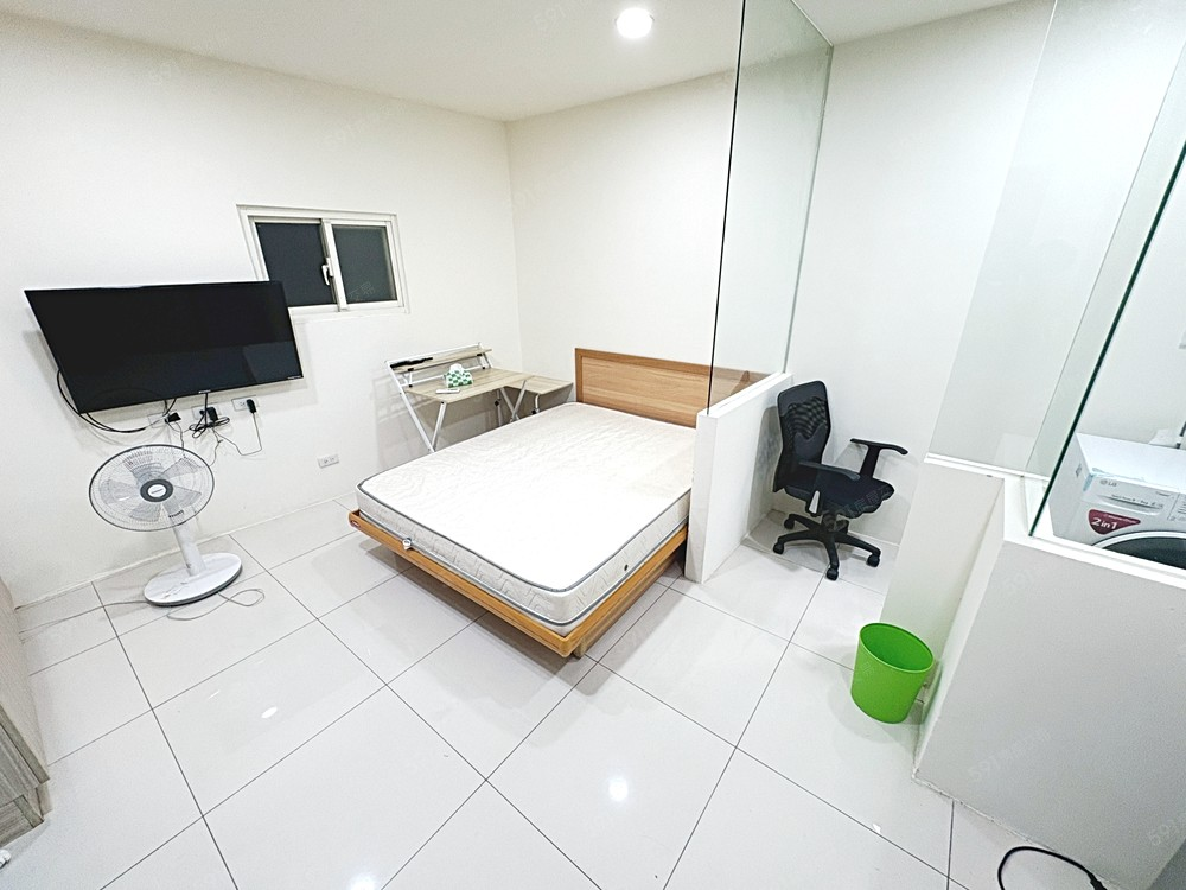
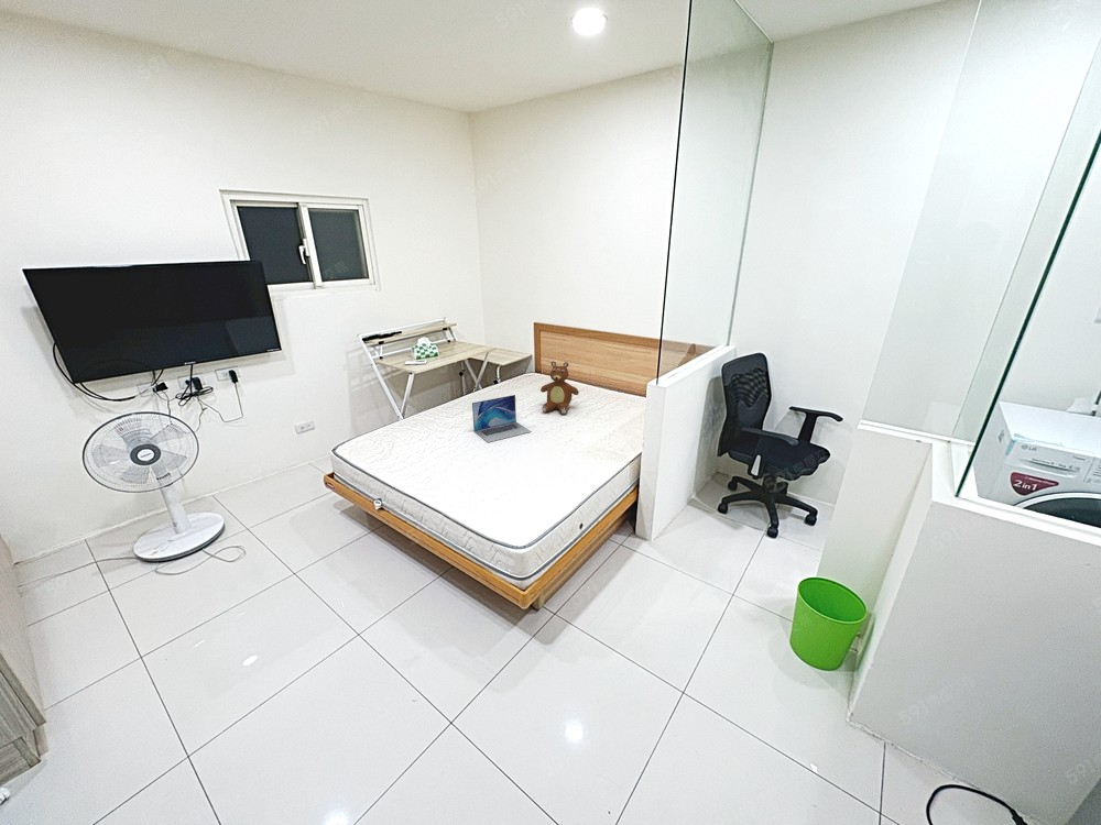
+ laptop (502, 417)
+ teddy bear (557, 386)
